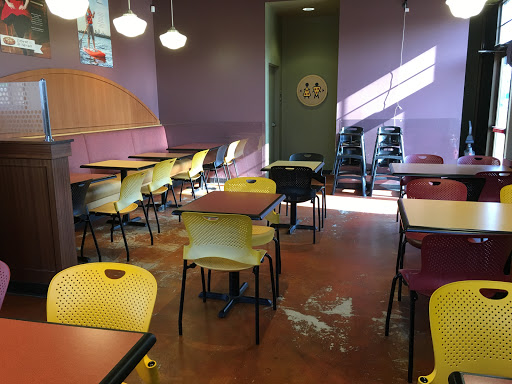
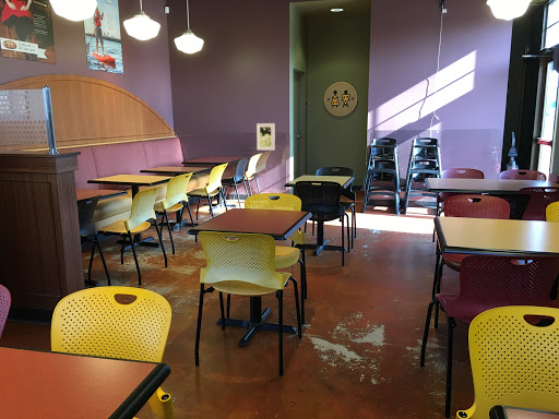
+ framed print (265, 136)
